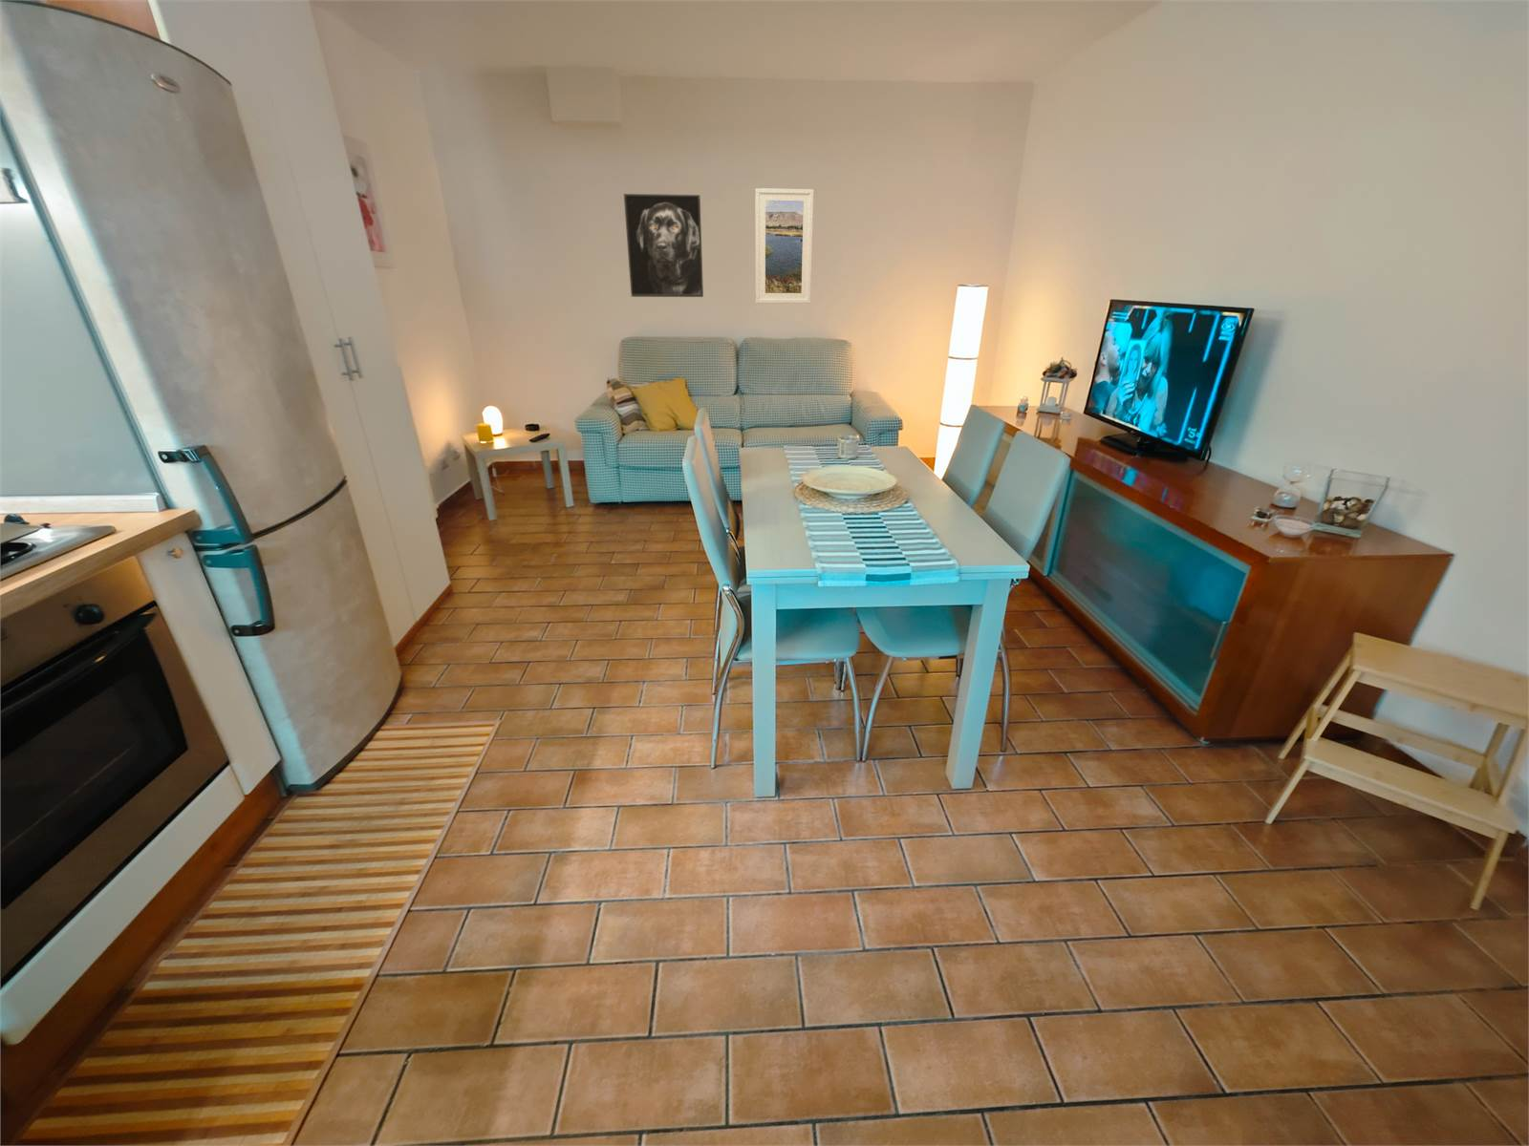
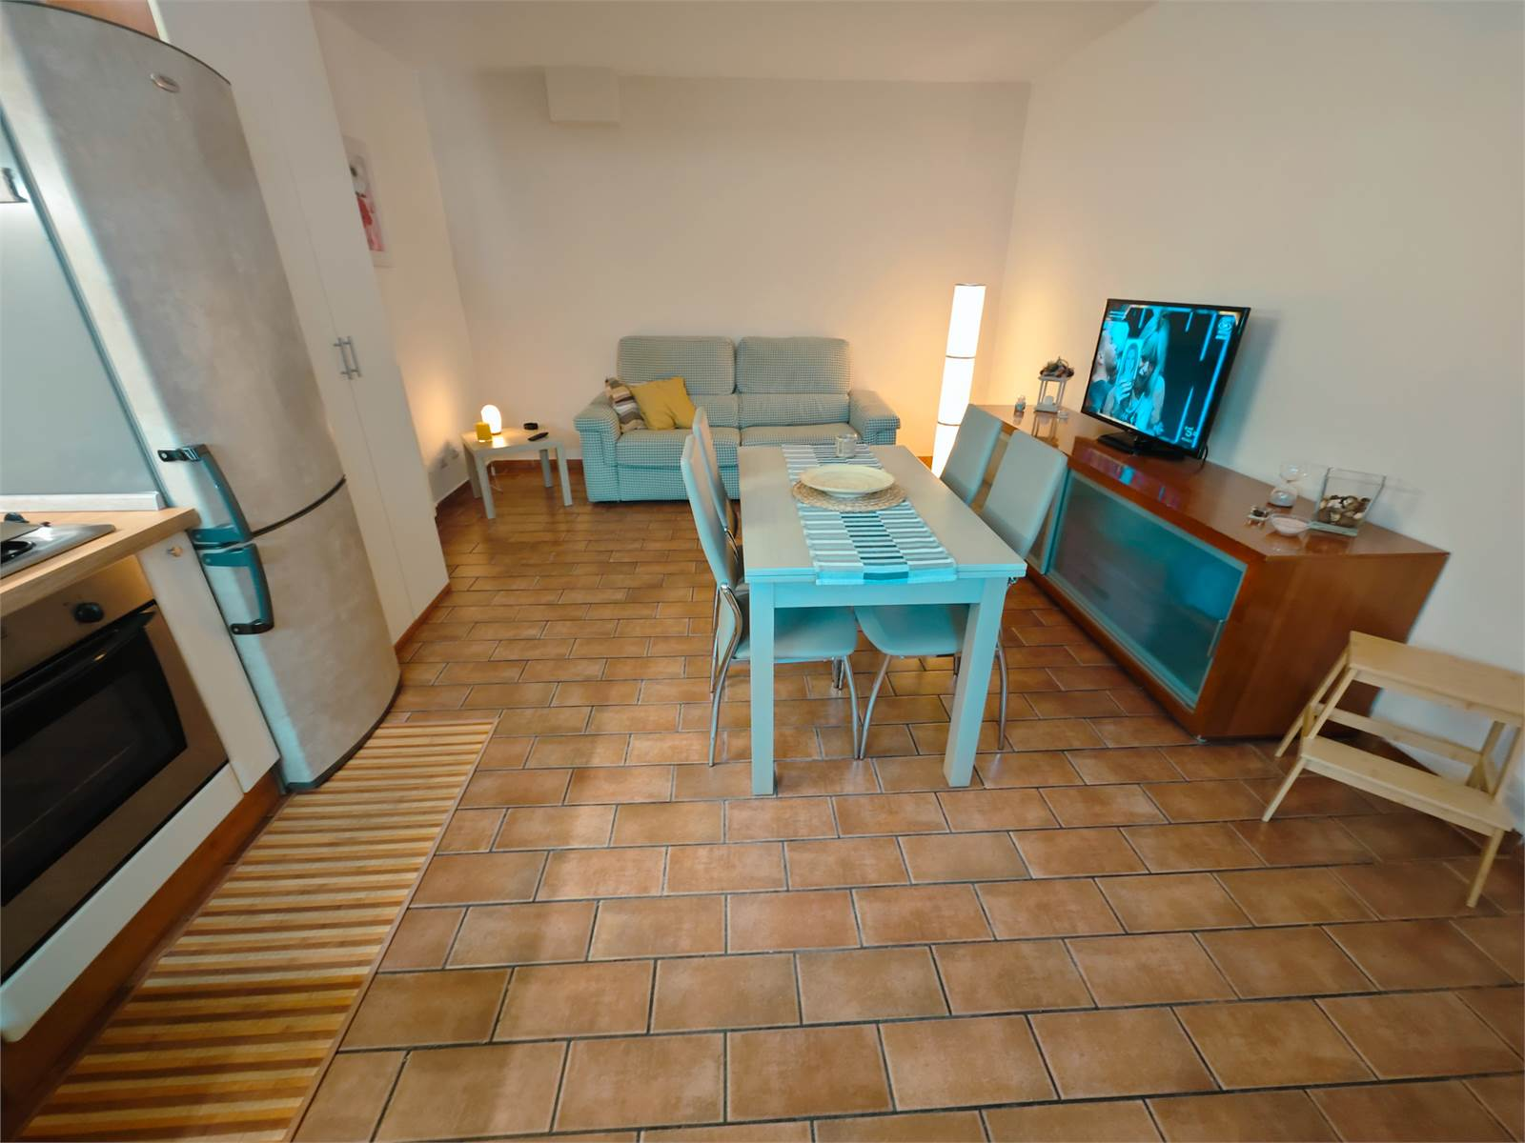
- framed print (784, 247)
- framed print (665, 247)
